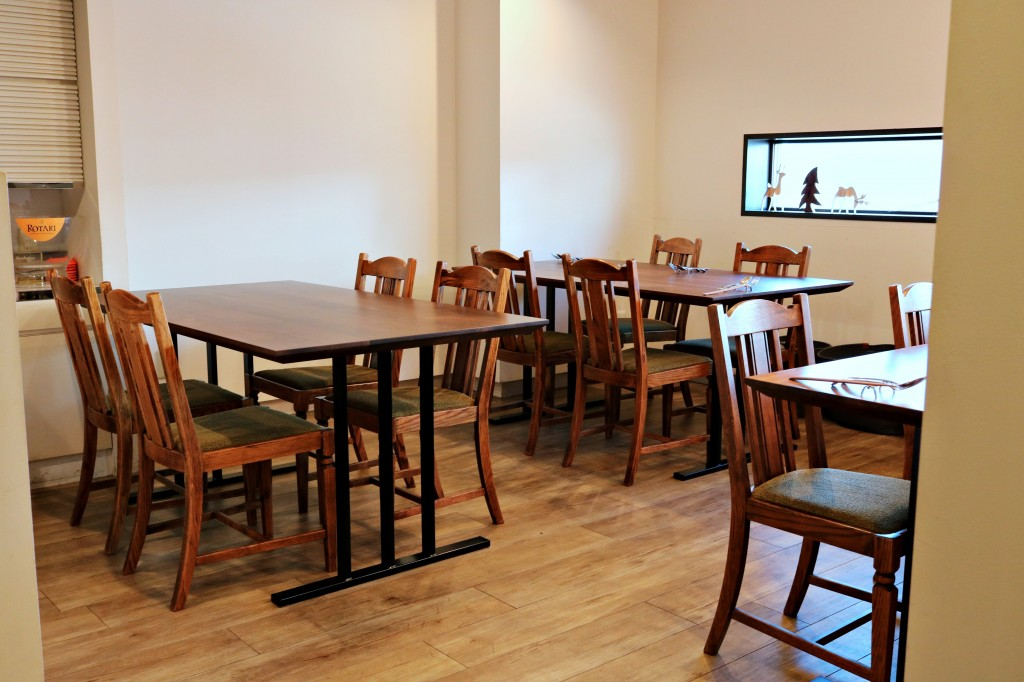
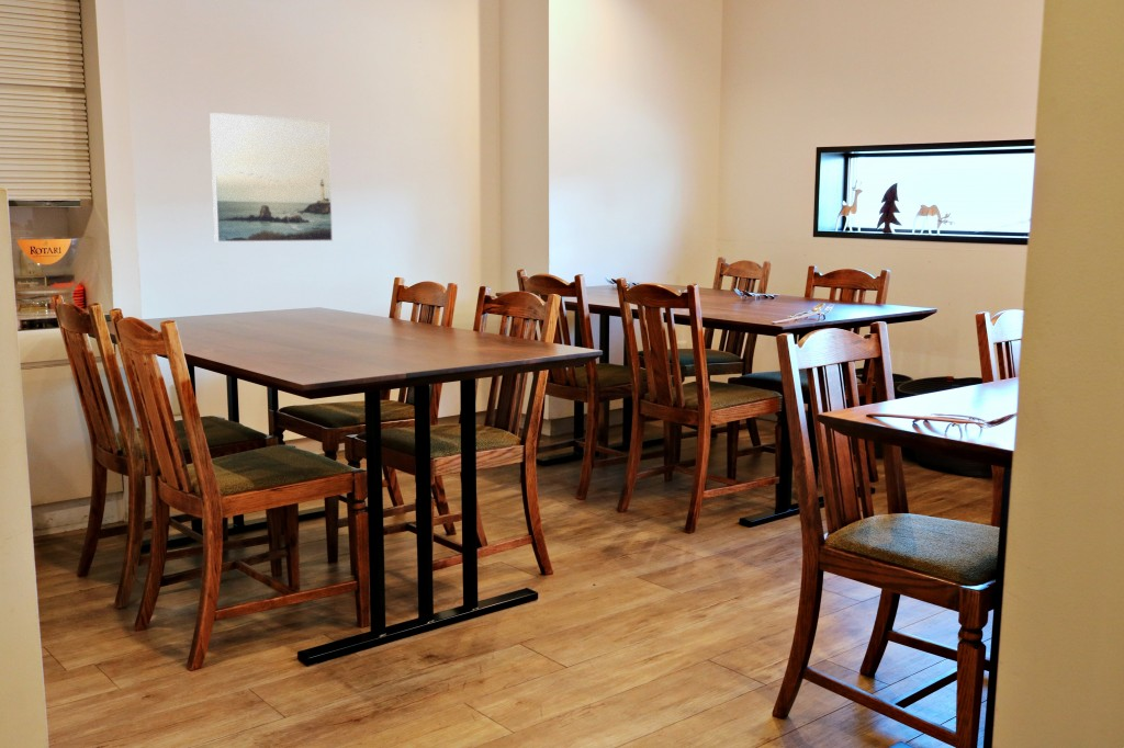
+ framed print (273, 179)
